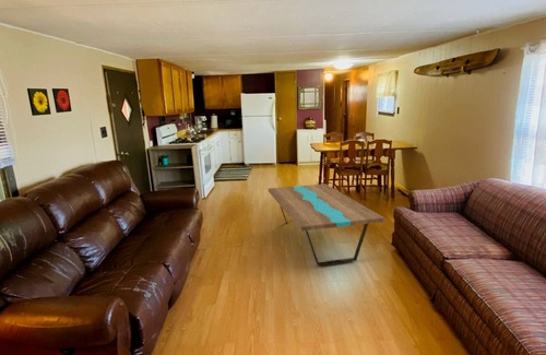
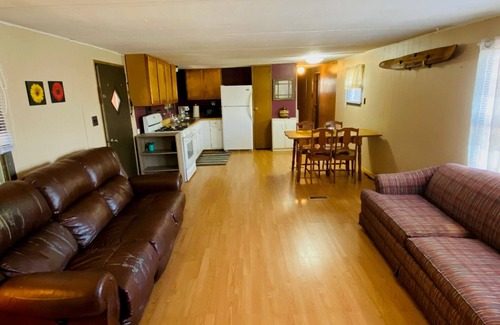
- coffee table (316, 220)
